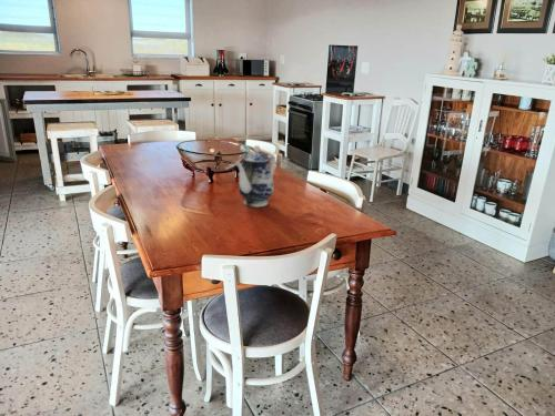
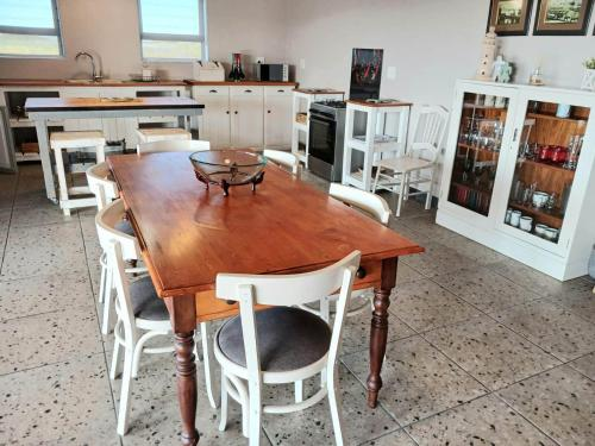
- teapot (255, 174)
